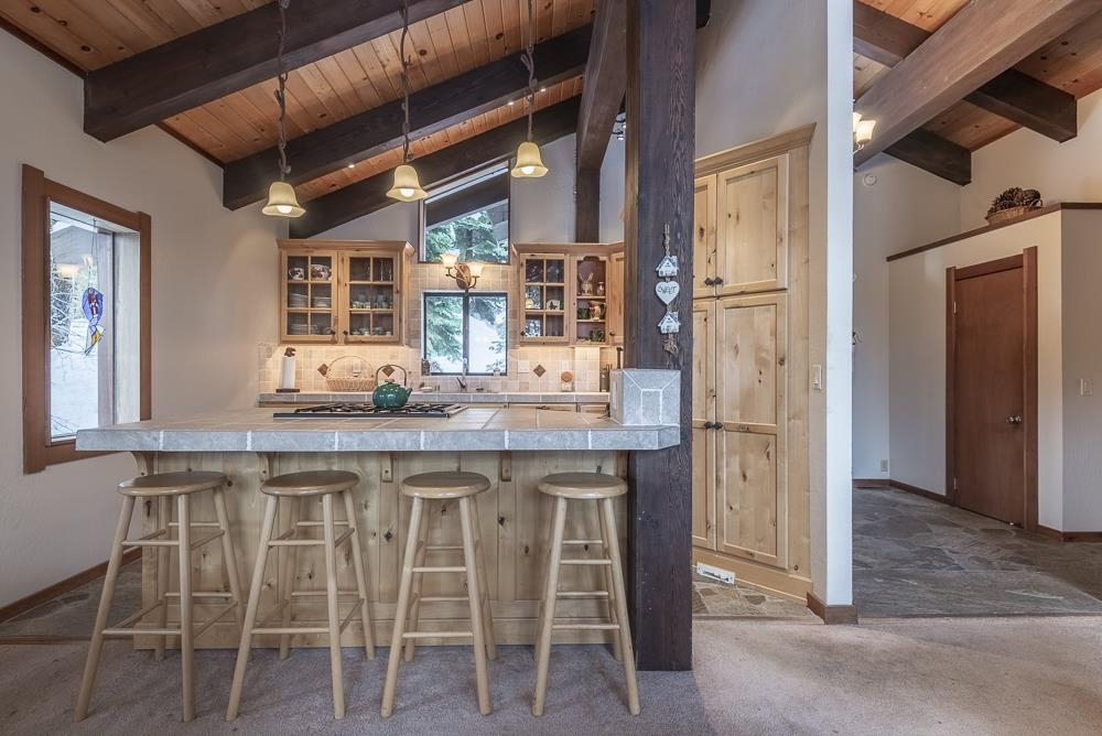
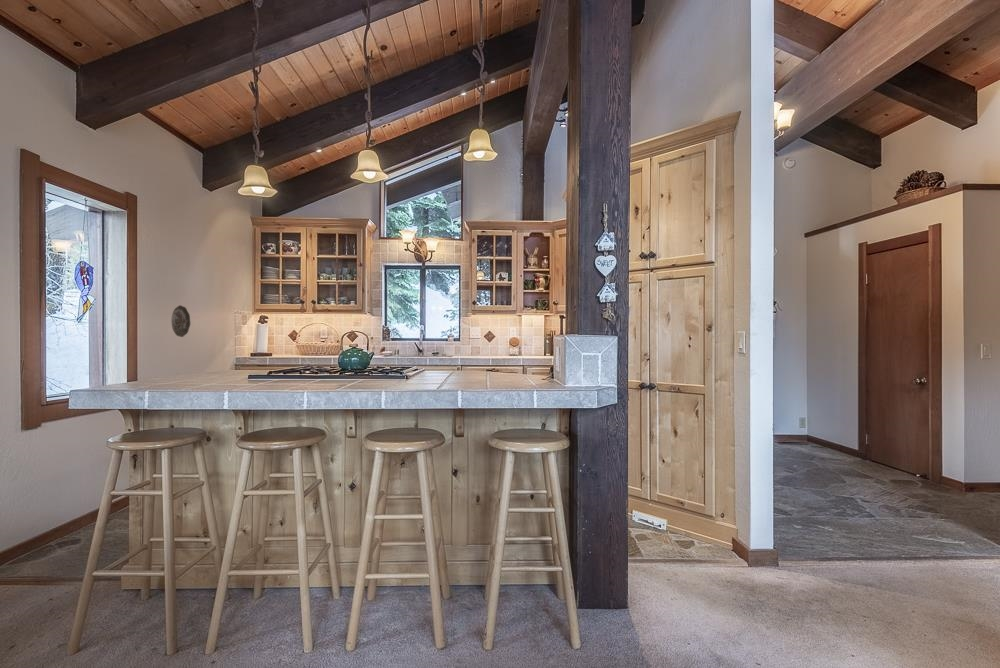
+ decorative plate (179, 321)
